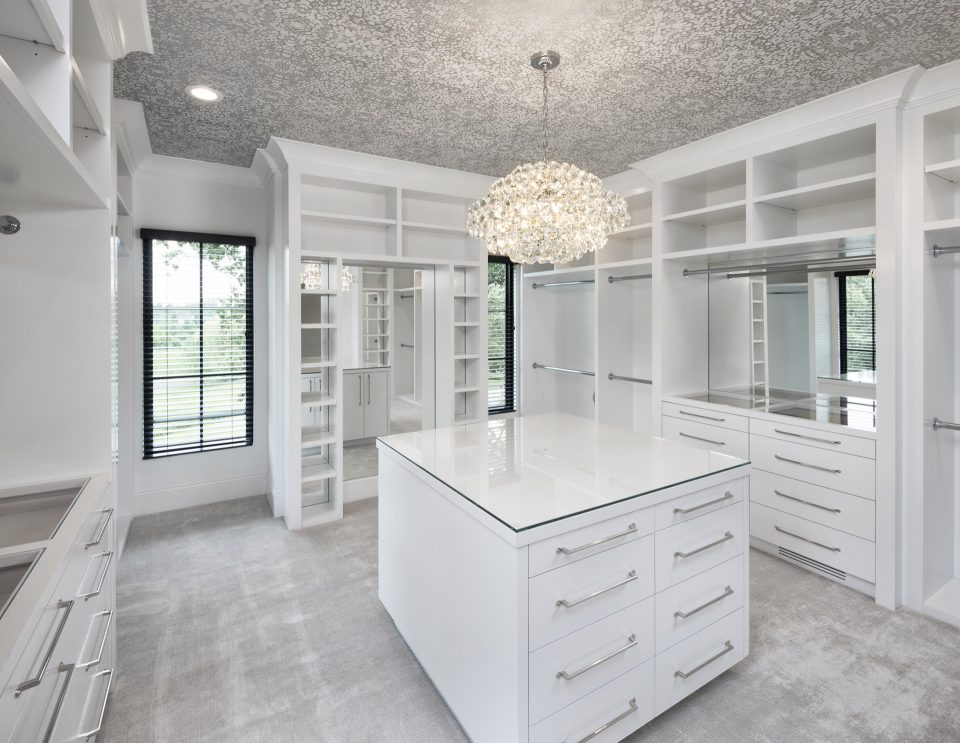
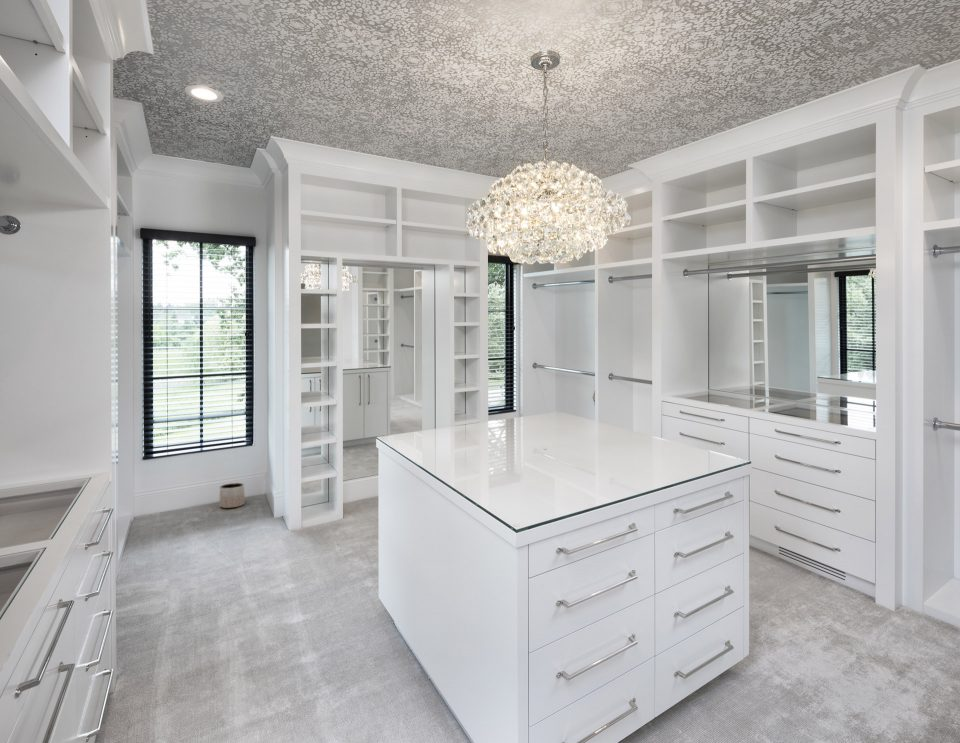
+ planter (232, 495)
